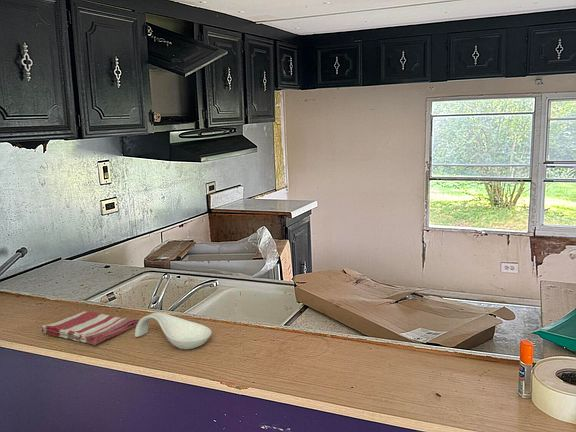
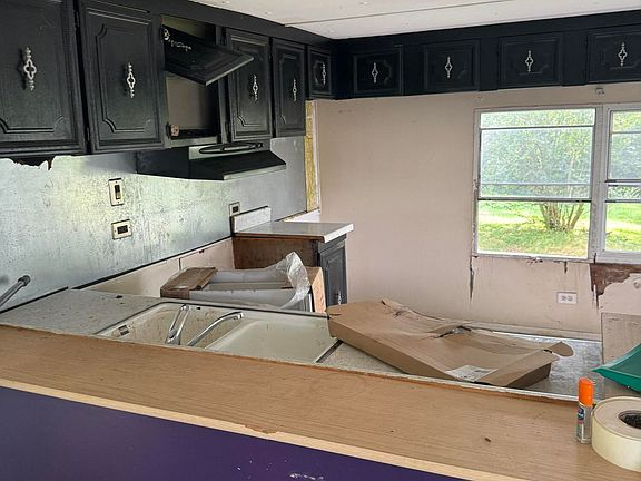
- dish towel (89, 325)
- spoon rest (171, 329)
